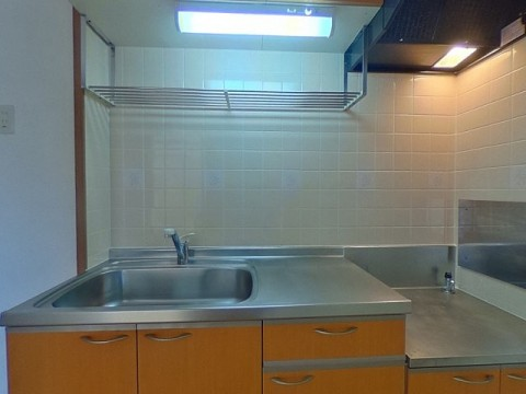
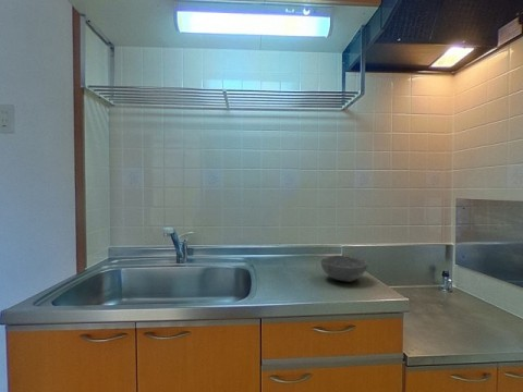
+ bowl (343, 269)
